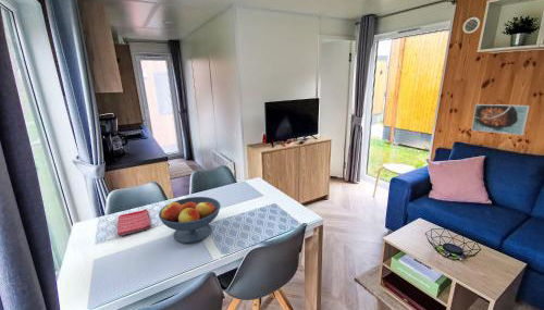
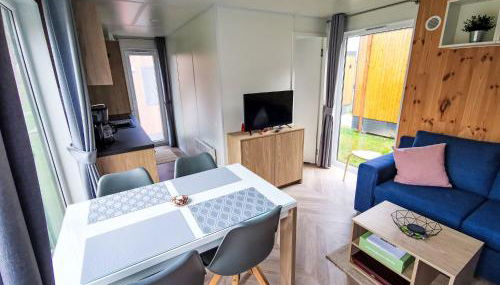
- dish towel (134, 221)
- fruit bowl (190, 215)
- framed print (498, 119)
